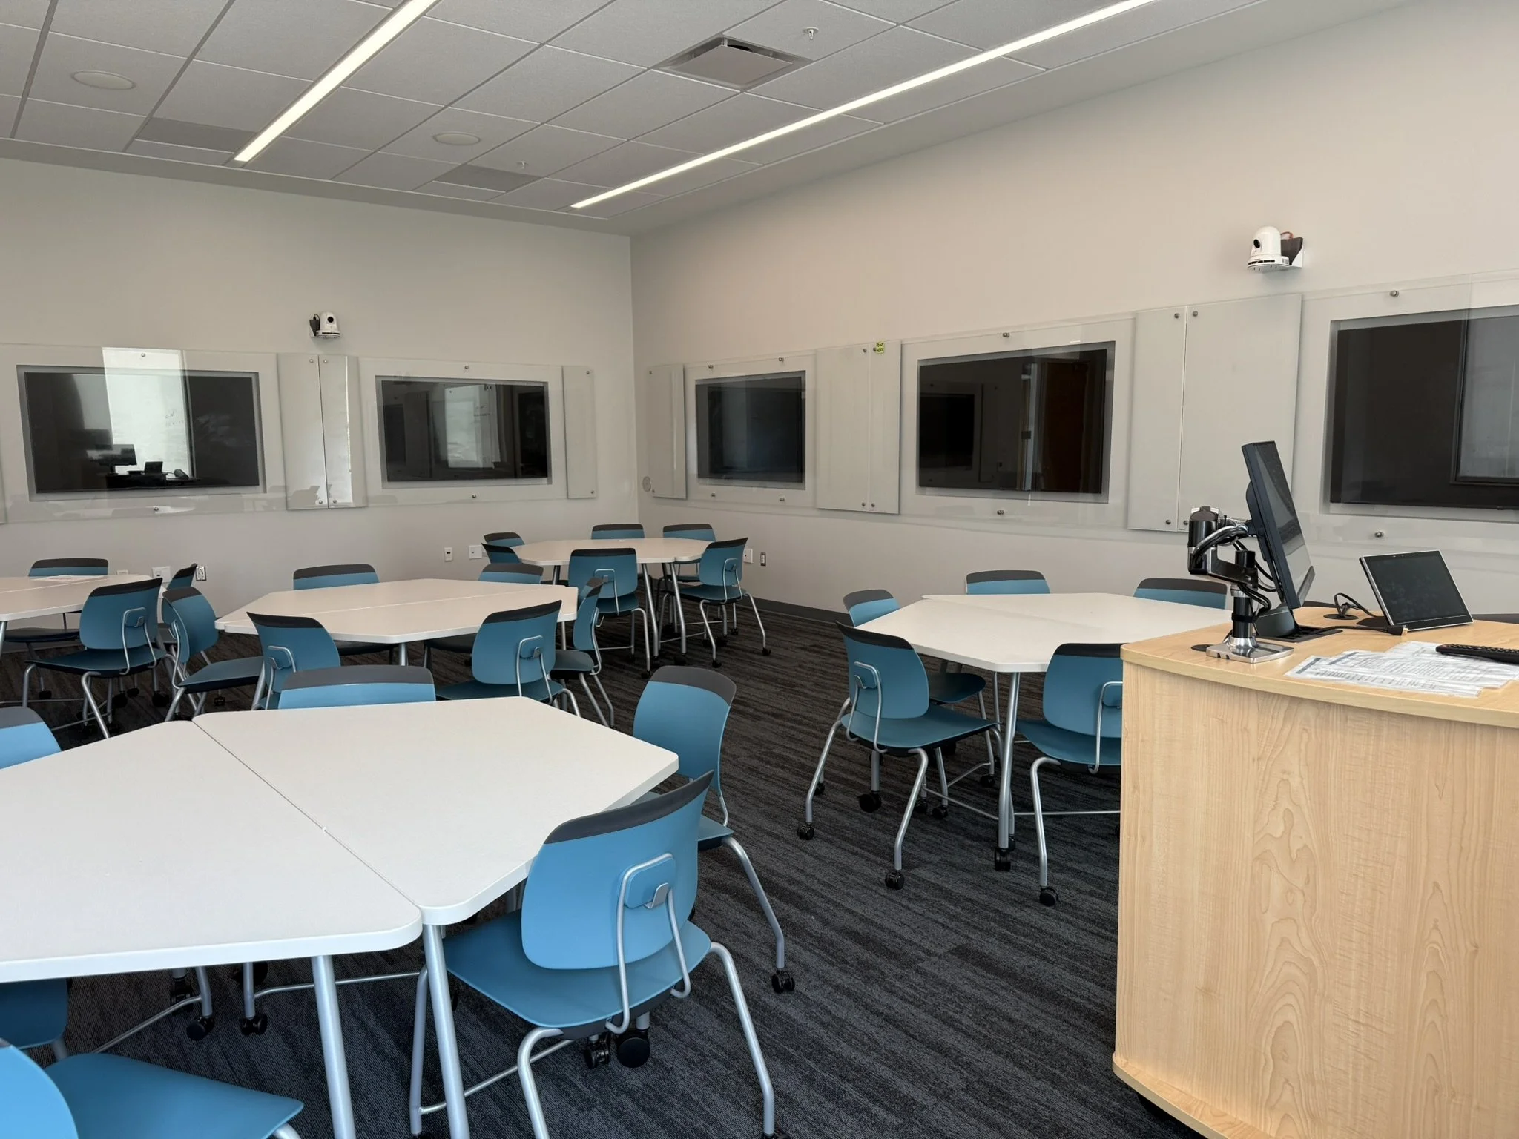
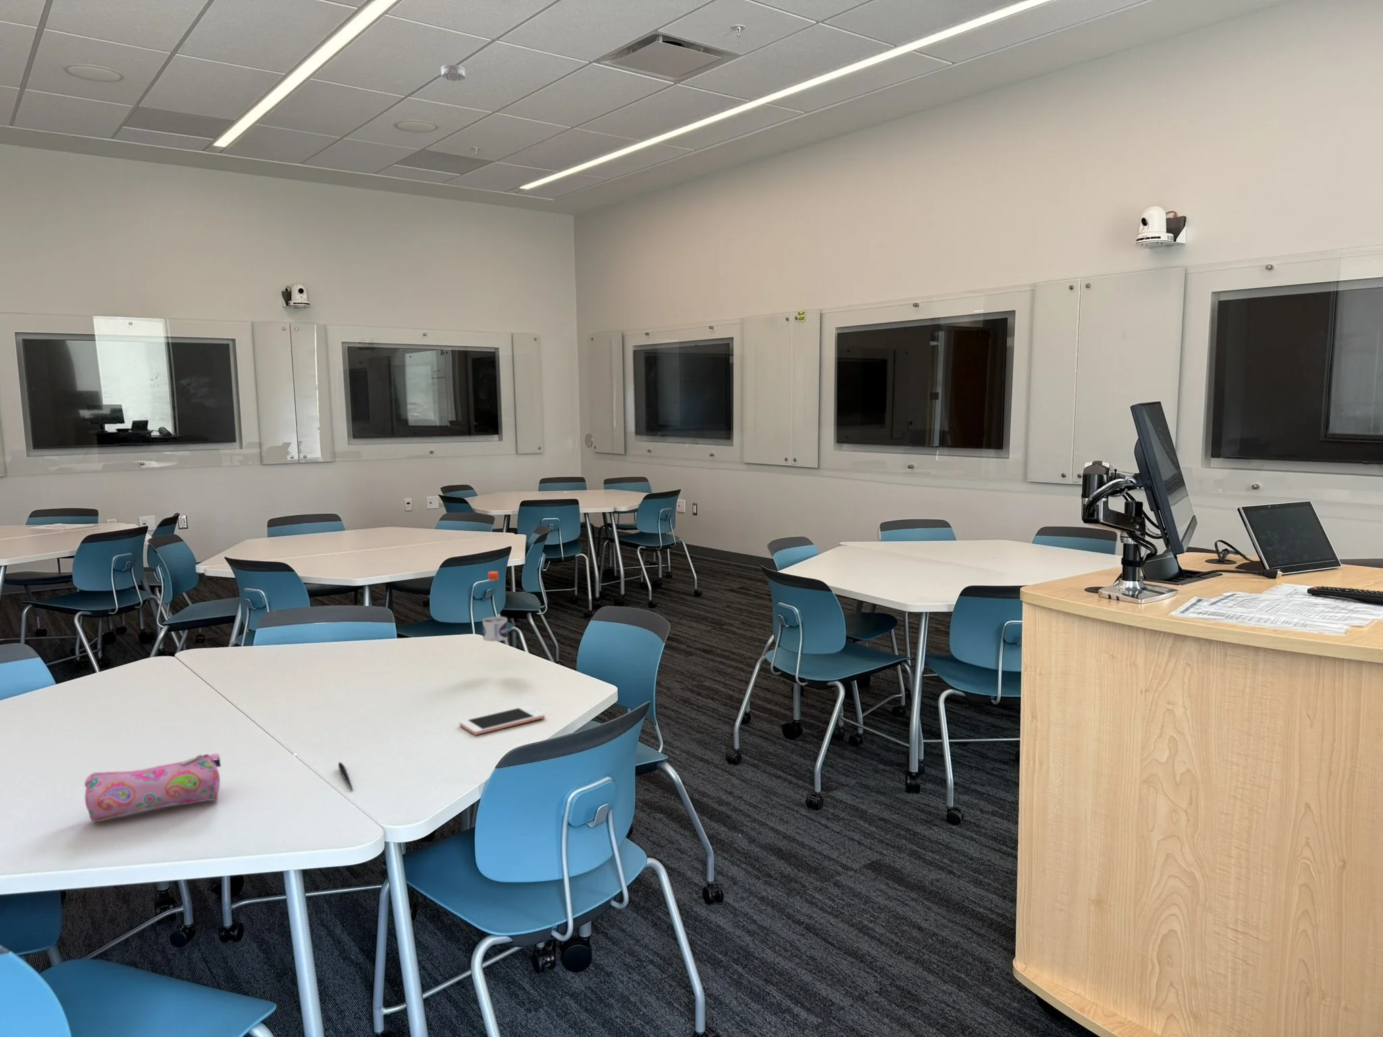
+ pencil case (156, 785)
+ smoke detector (453, 72)
+ pen (345, 776)
+ water bottle (494, 621)
+ cell phone (502, 720)
